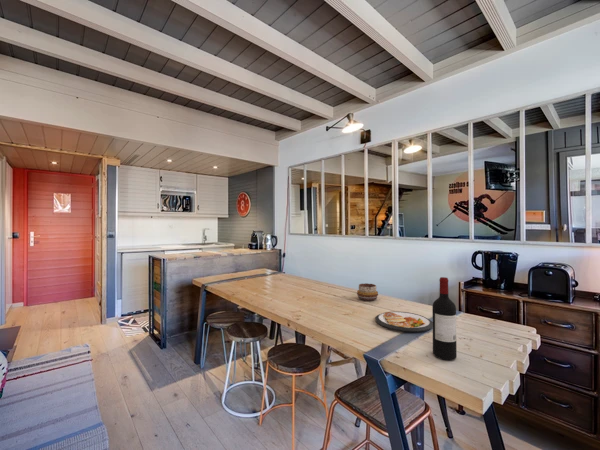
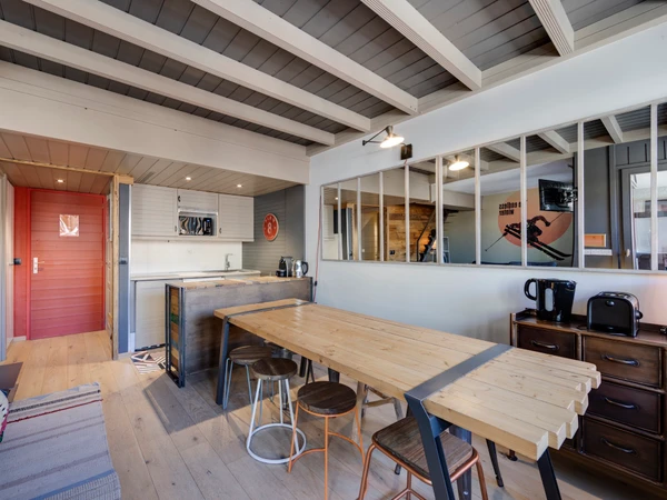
- wine bottle (444, 316)
- decorative bowl (367, 292)
- dish (403, 319)
